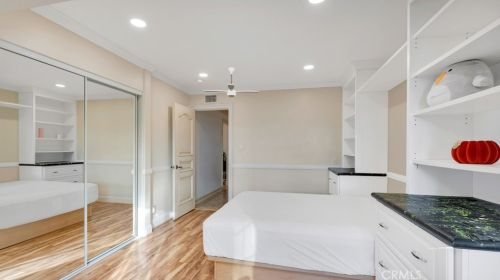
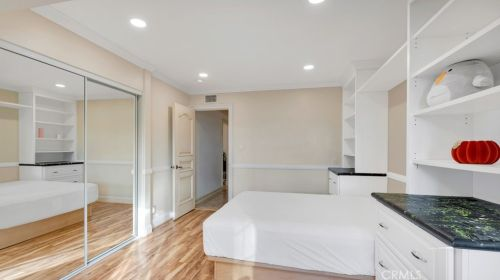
- ceiling fan (231, 82)
